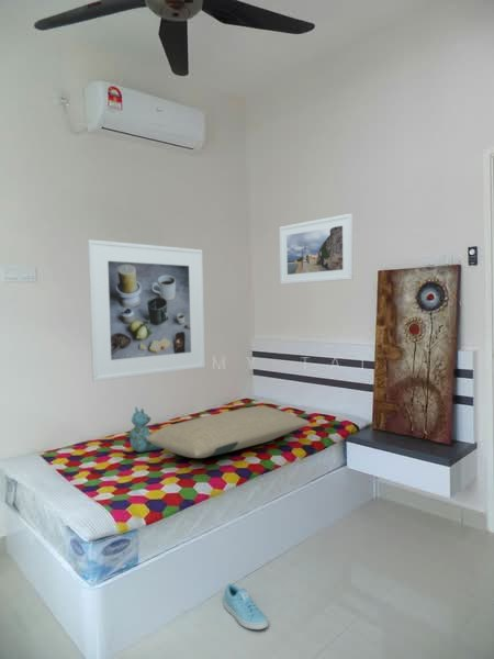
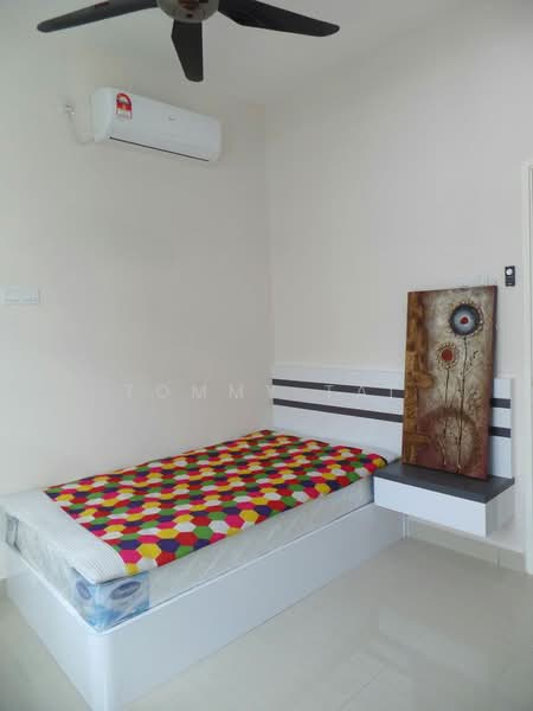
- sneaker (244, 604)
- stuffed bear (145, 428)
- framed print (313, 252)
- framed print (151, 310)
- pillow (233, 431)
